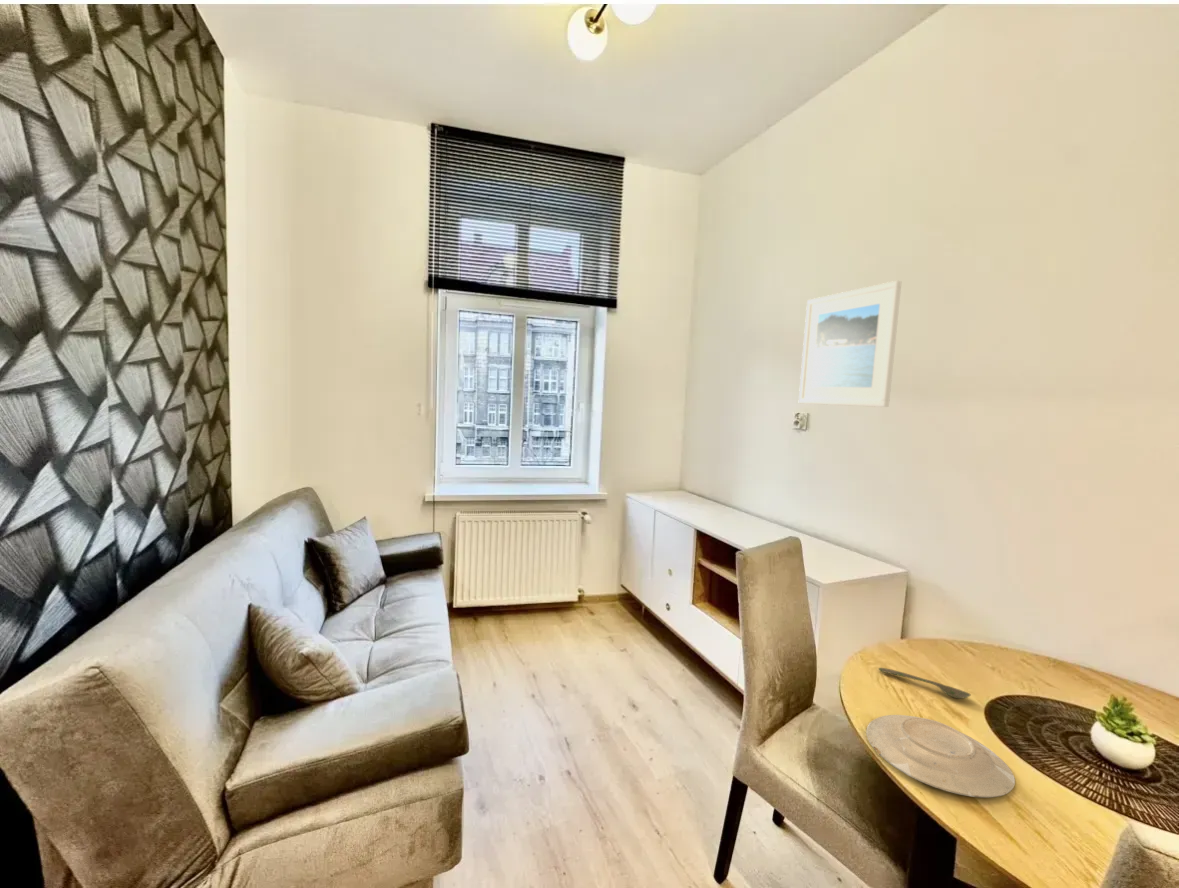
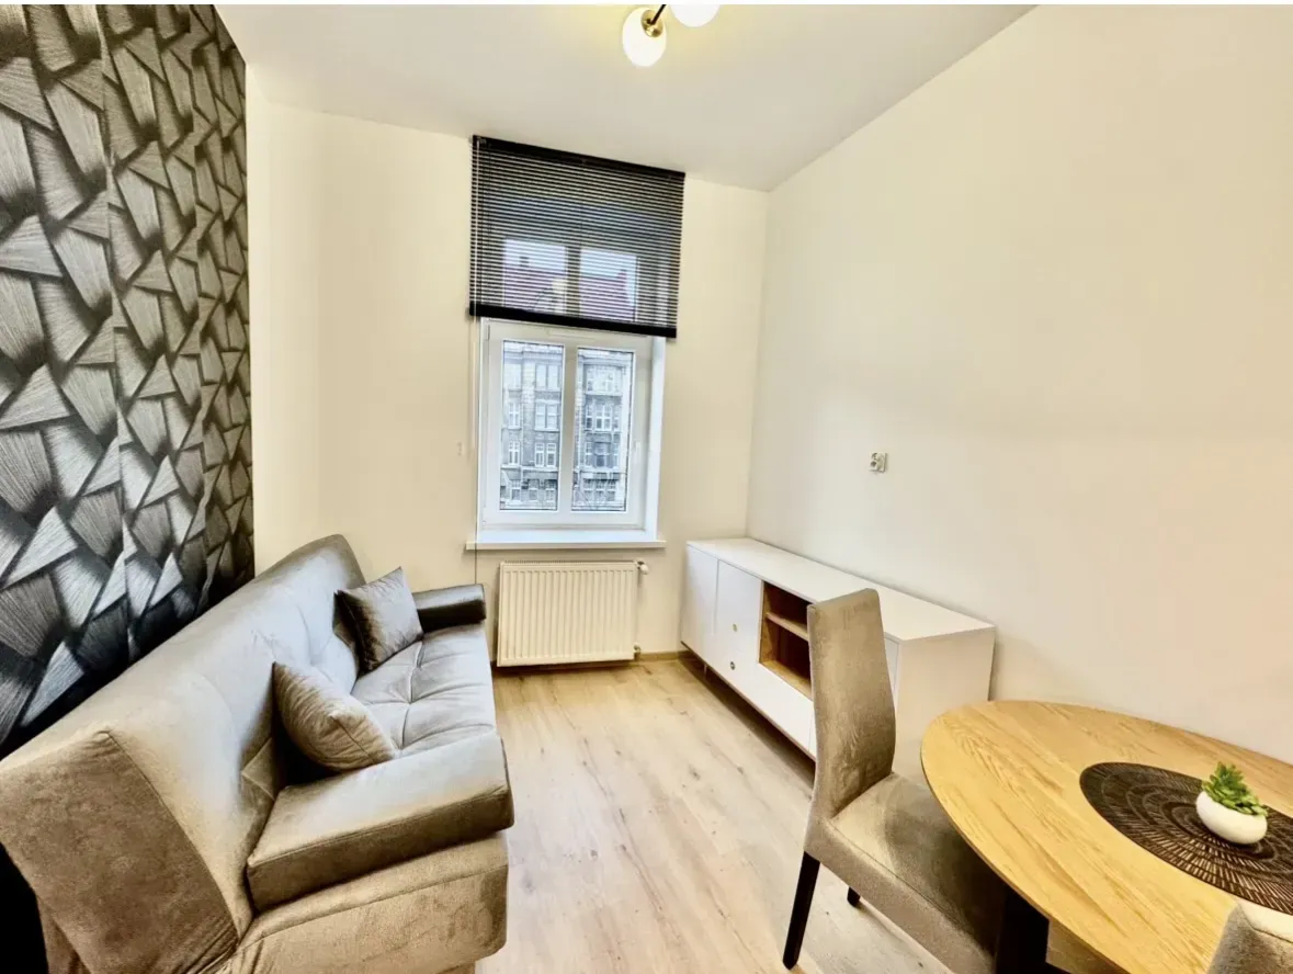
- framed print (844, 348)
- plate (936, 744)
- spoon (921, 680)
